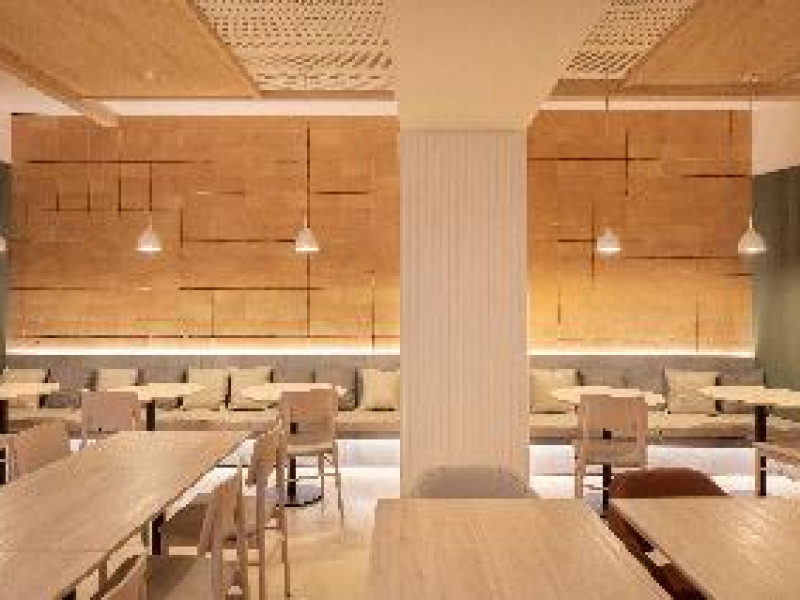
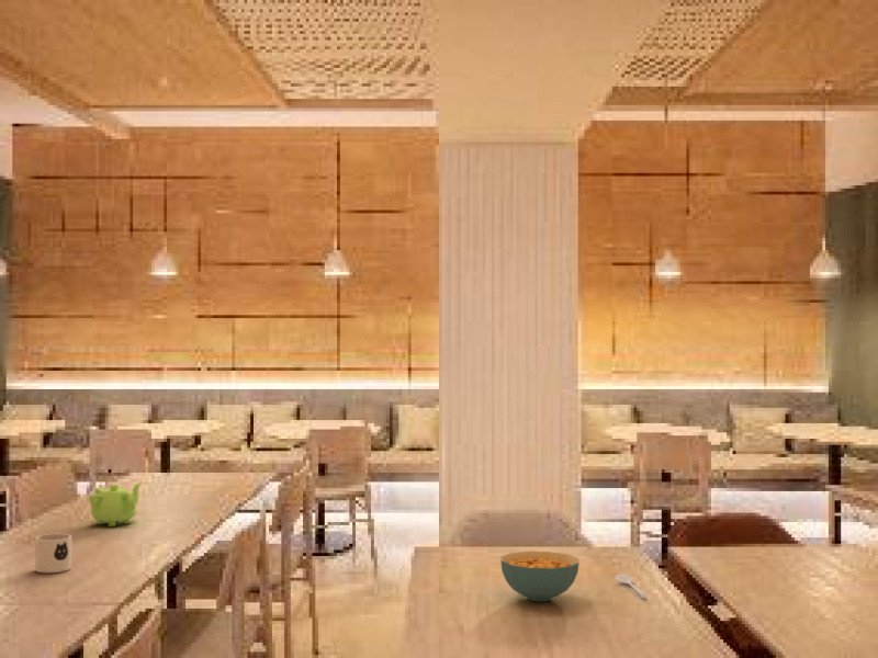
+ mug (54, 552)
+ teapot (115, 503)
+ cereal bowl (539, 578)
+ stirrer (632, 586)
